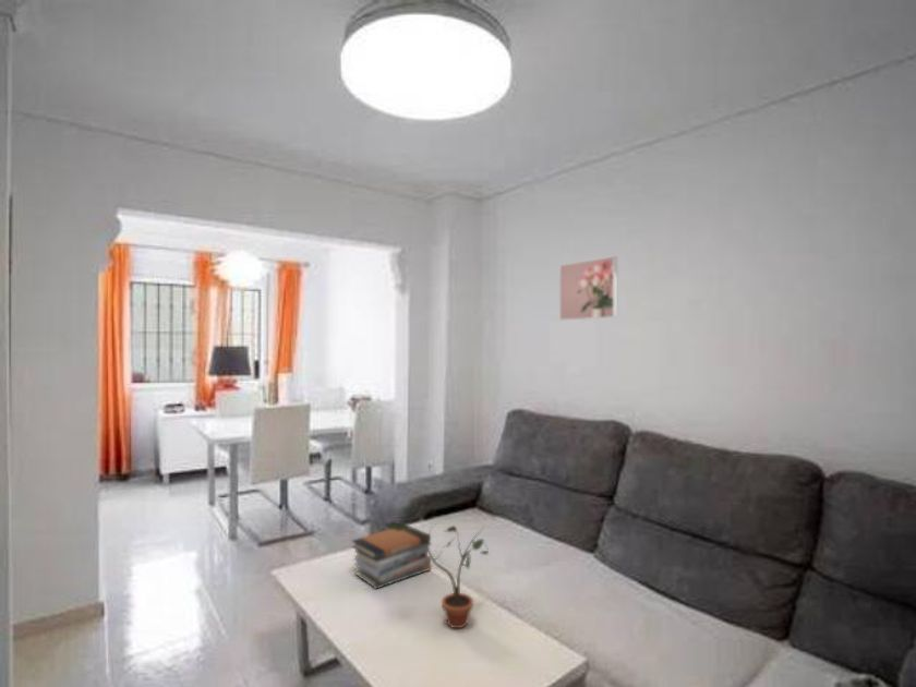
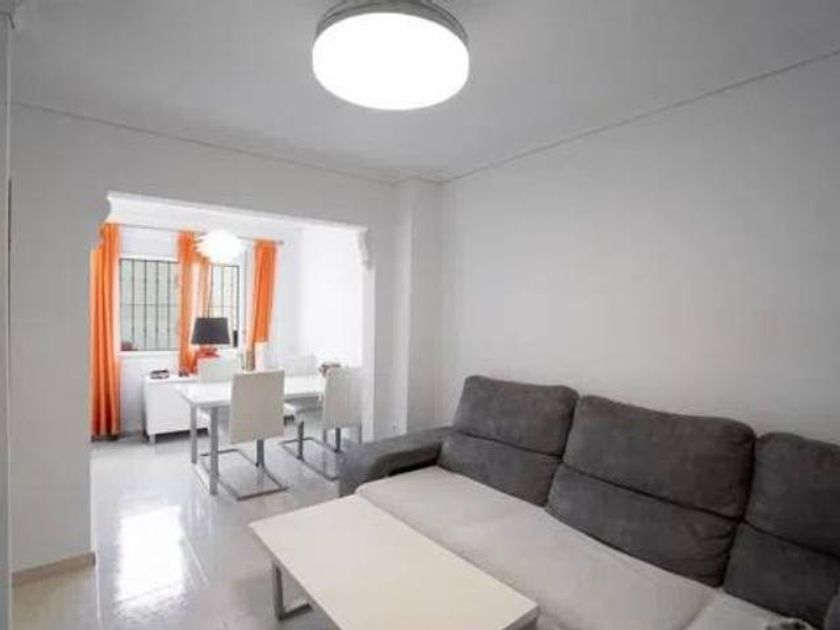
- potted plant (446, 569)
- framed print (587, 289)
- book stack (391, 555)
